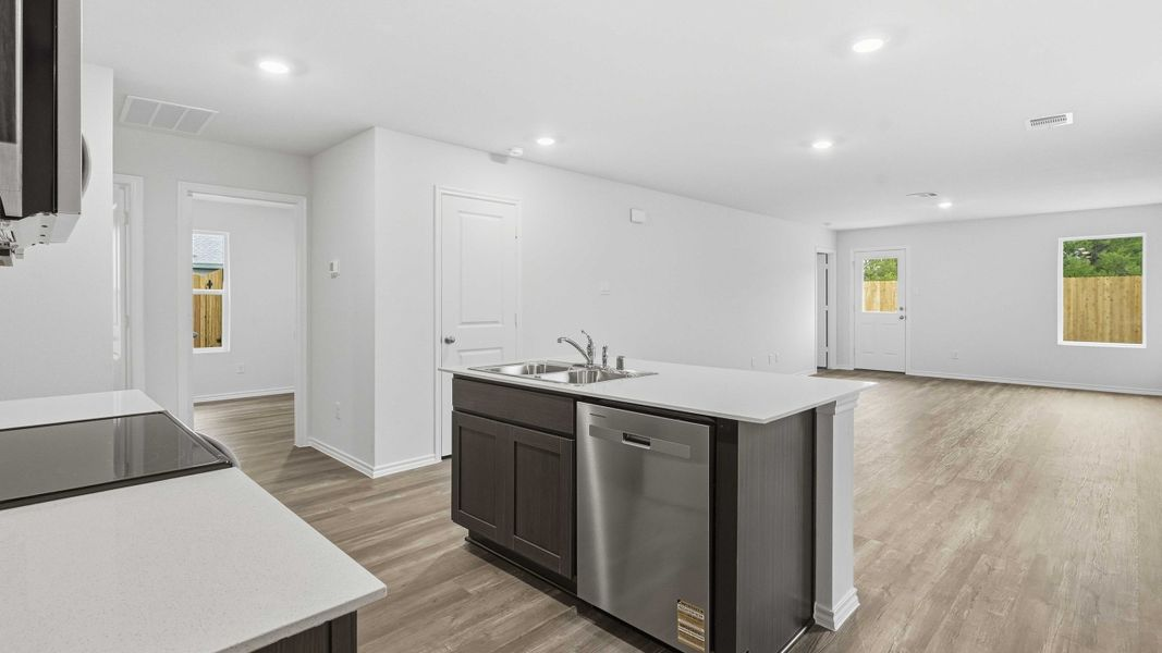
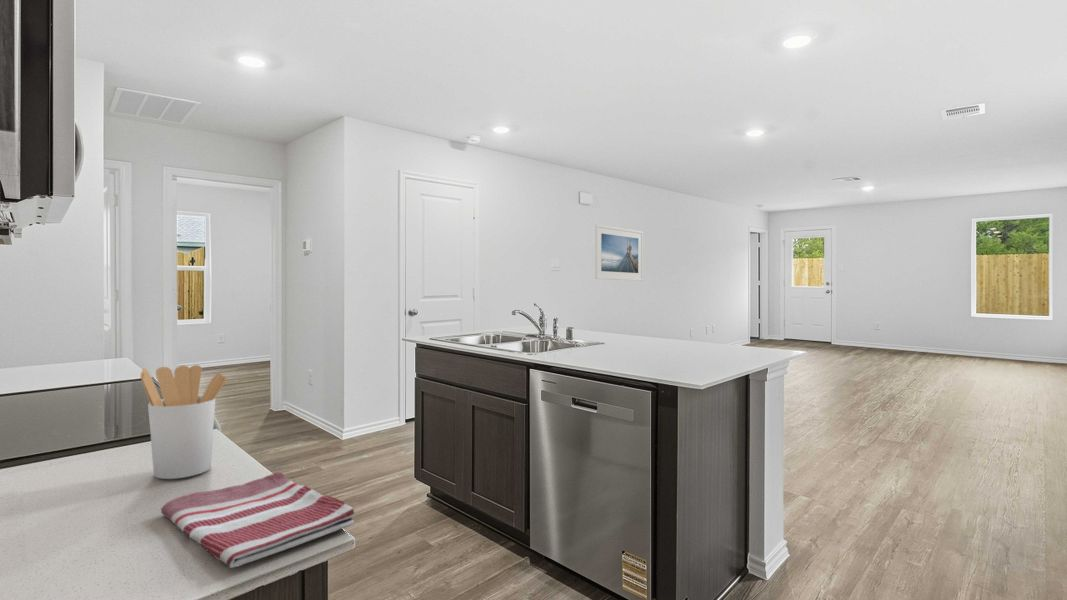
+ utensil holder (181, 416)
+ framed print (620, 254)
+ dish towel (258, 510)
